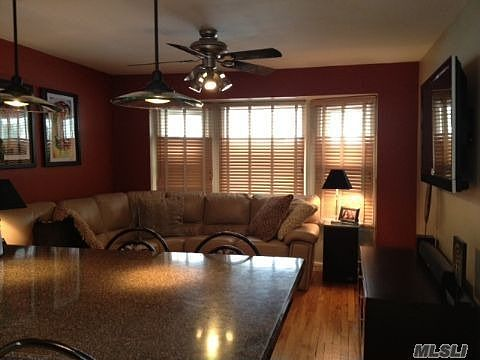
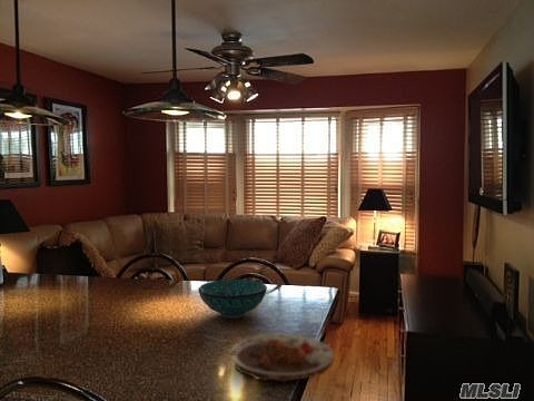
+ plate (281, 352)
+ decorative bowl (233, 300)
